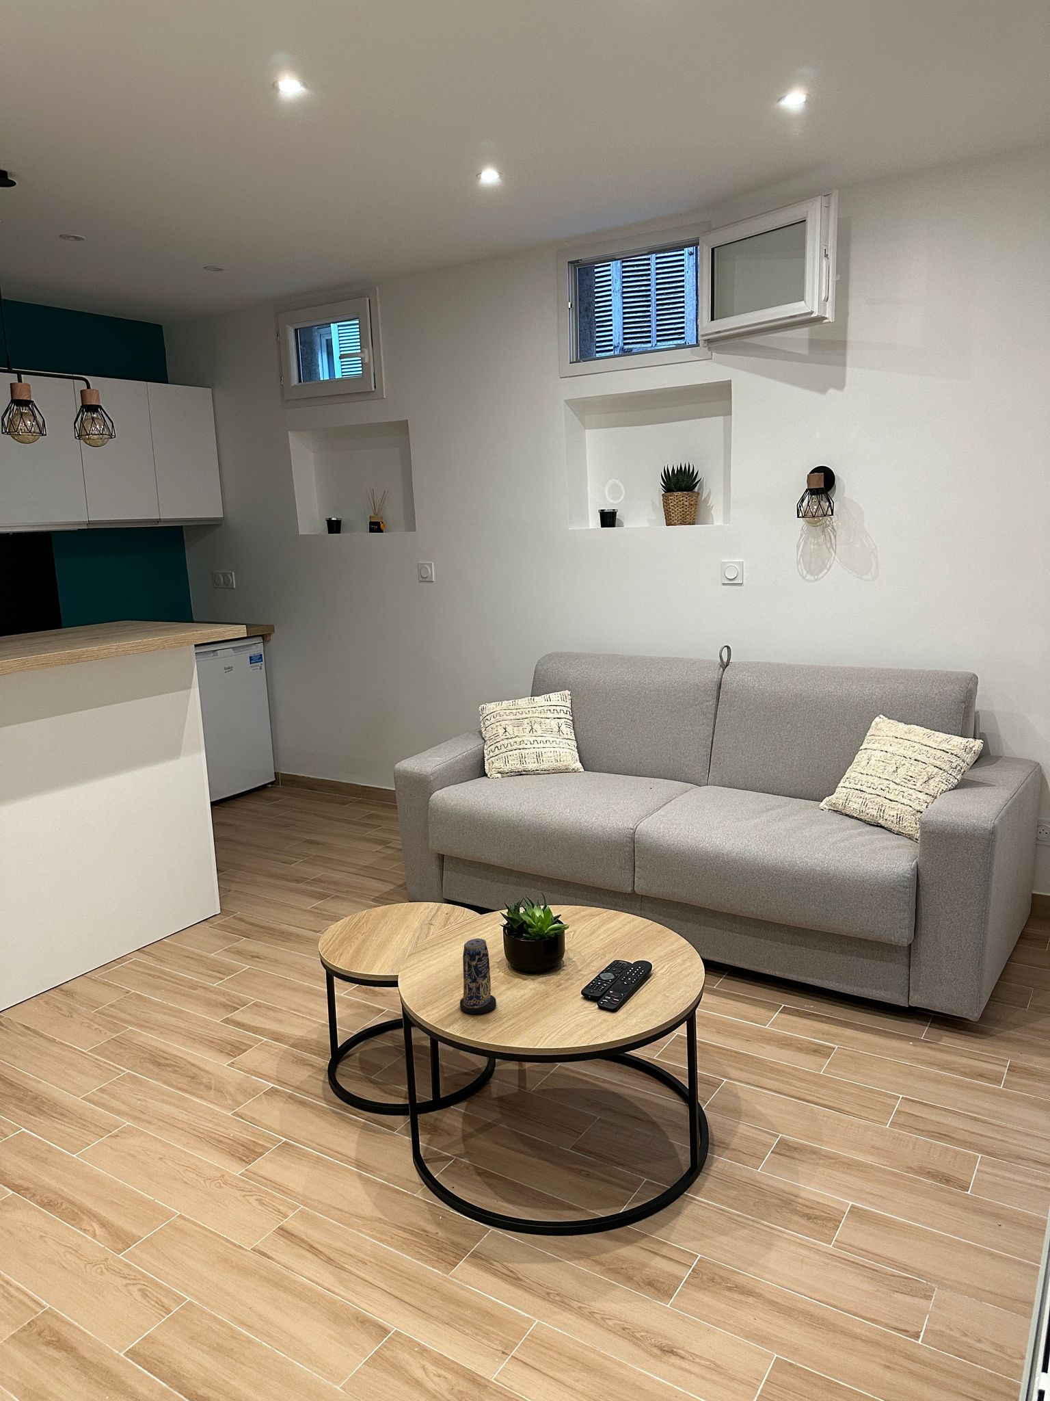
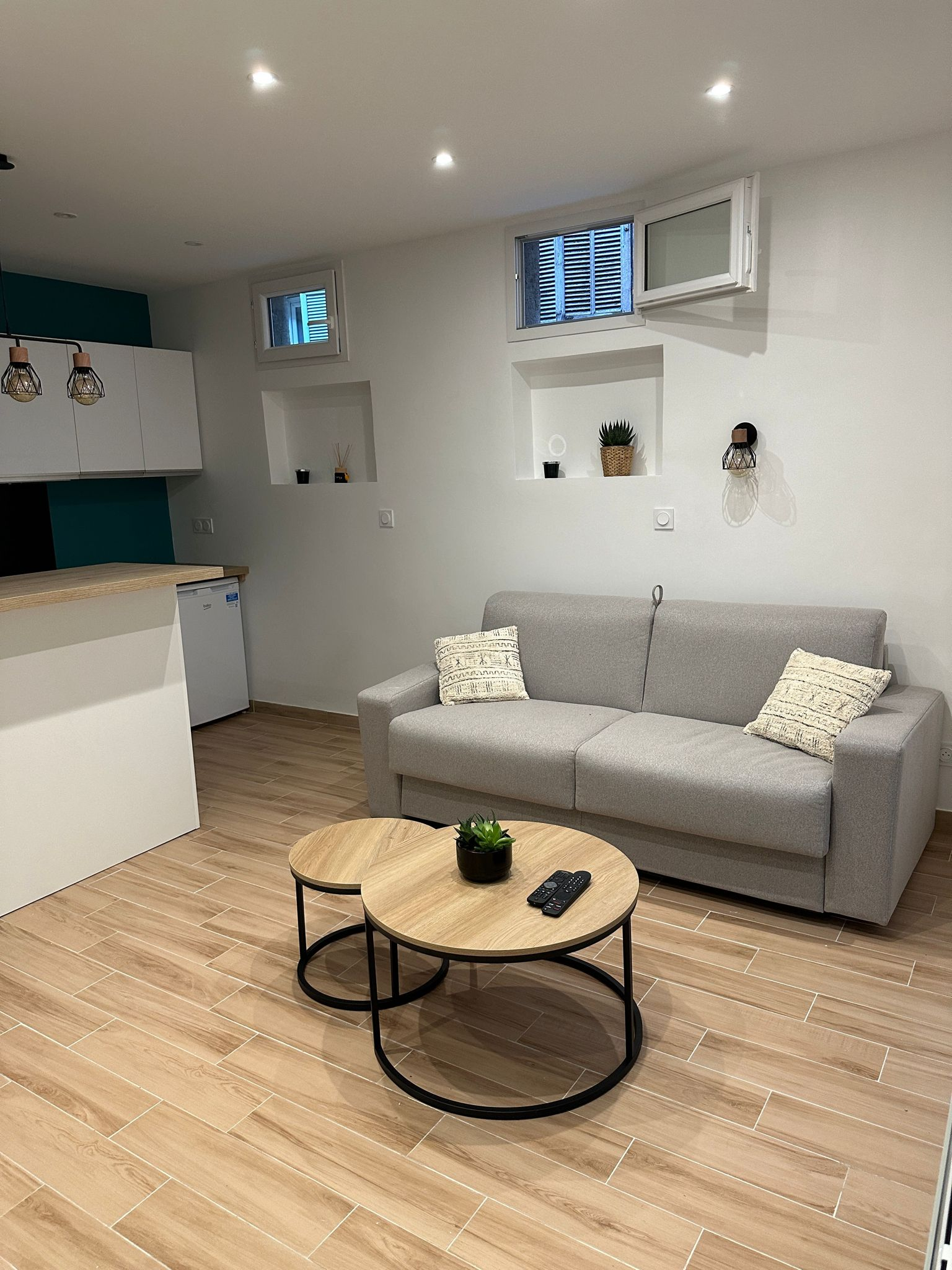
- candle (476, 974)
